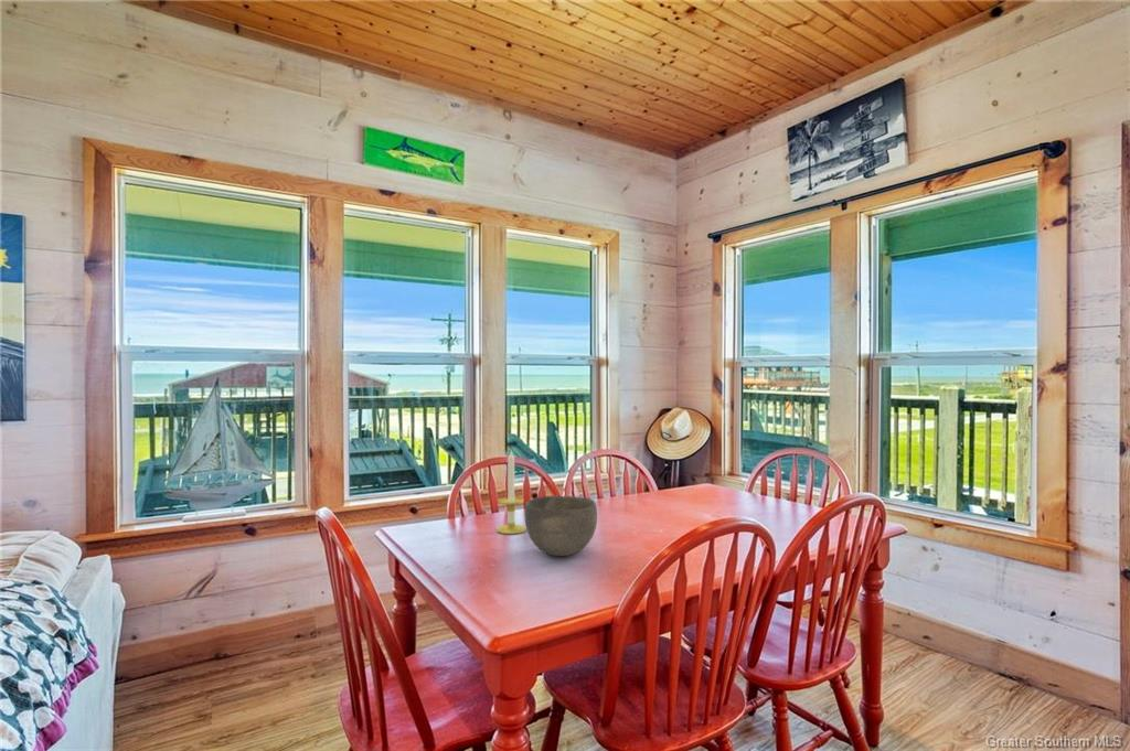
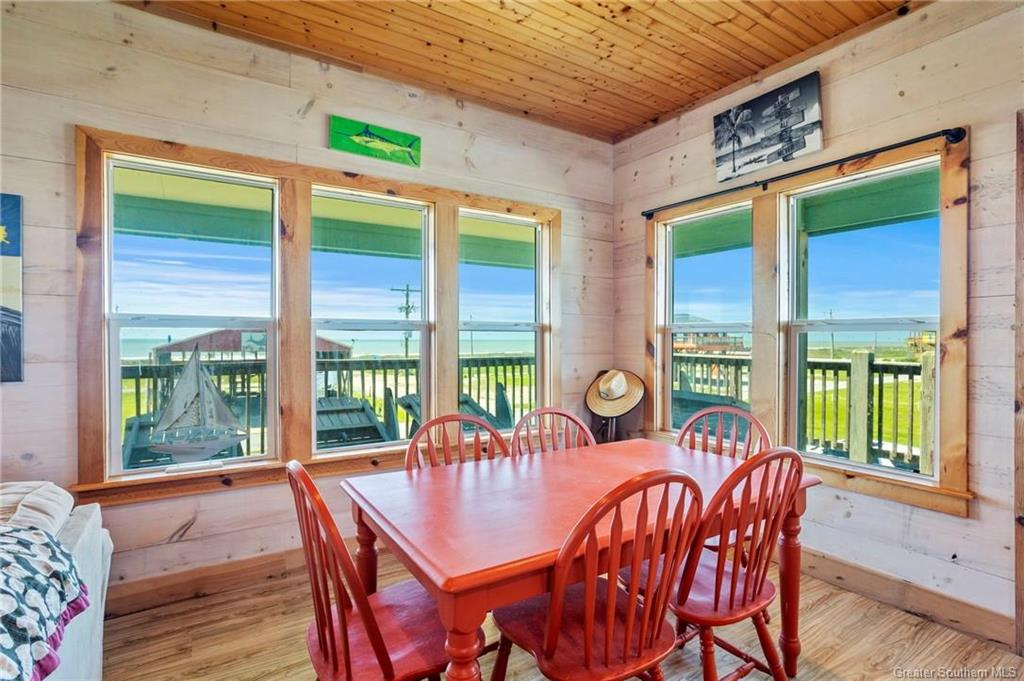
- bowl (561, 526)
- candle (511, 489)
